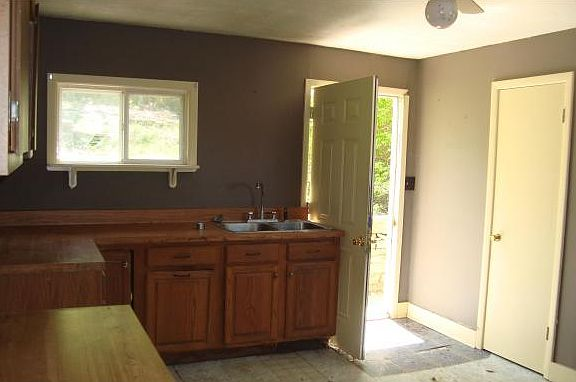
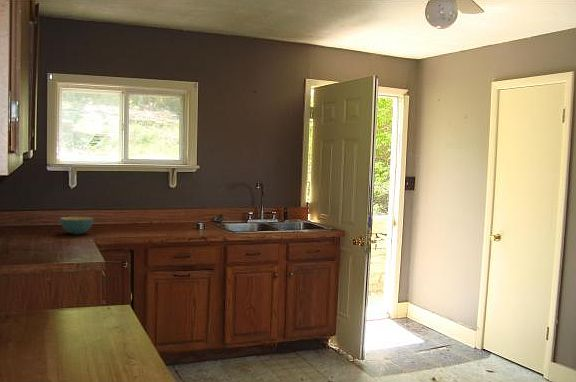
+ cereal bowl (76, 226)
